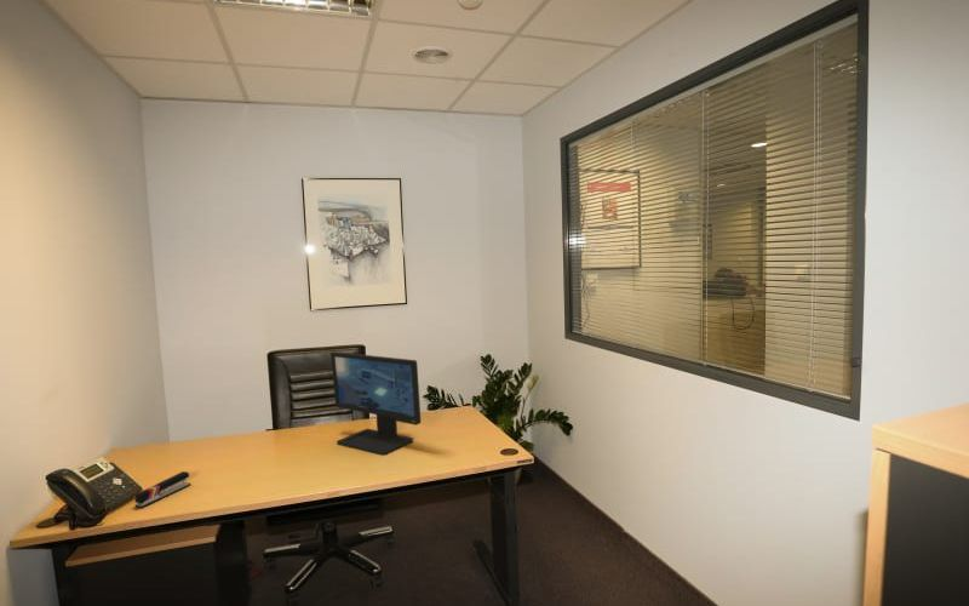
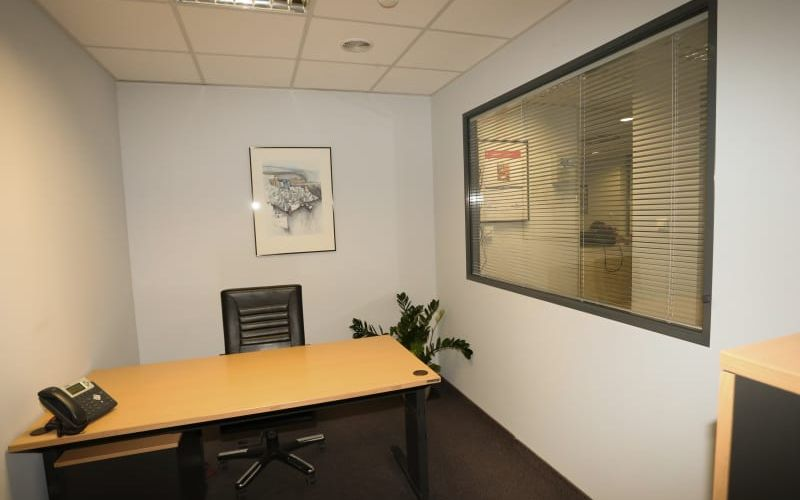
- stapler (162, 488)
- computer monitor (374, 399)
